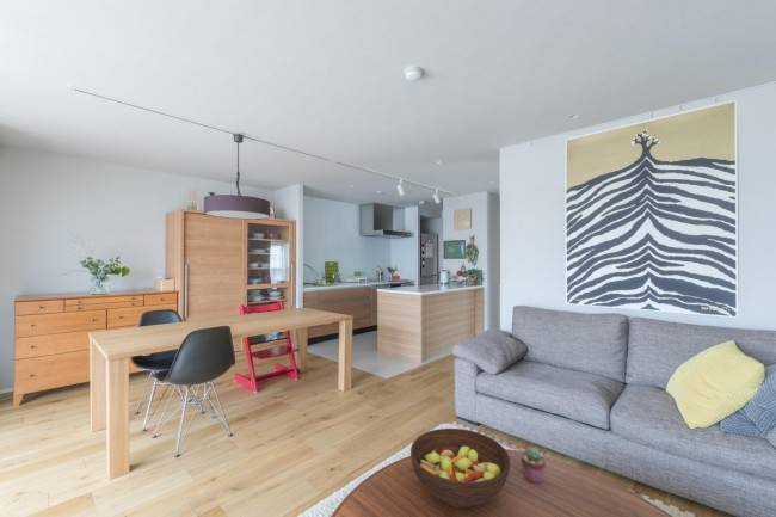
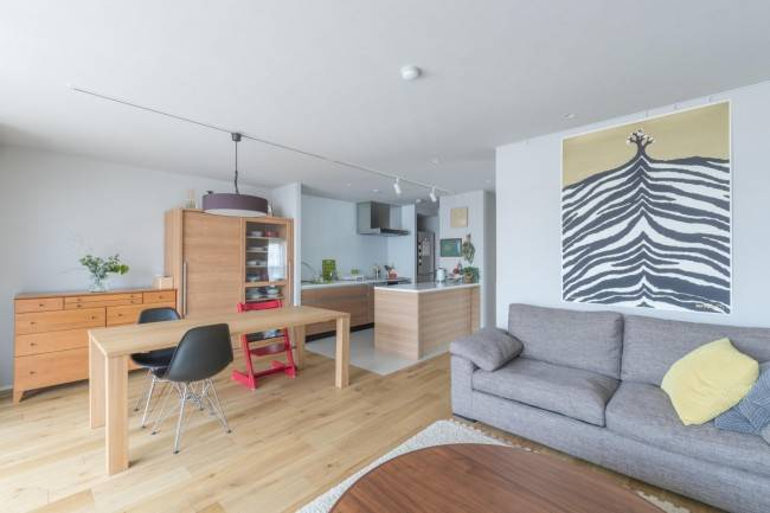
- fruit bowl (458, 474)
- potted succulent (532, 463)
